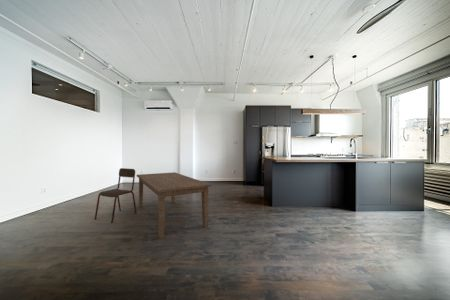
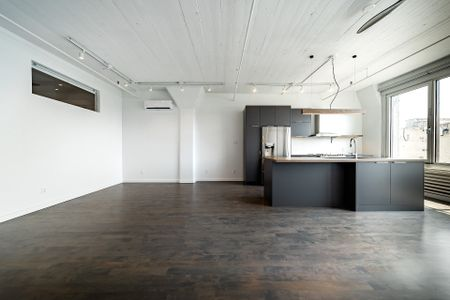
- chair (116, 193)
- dining table (168, 196)
